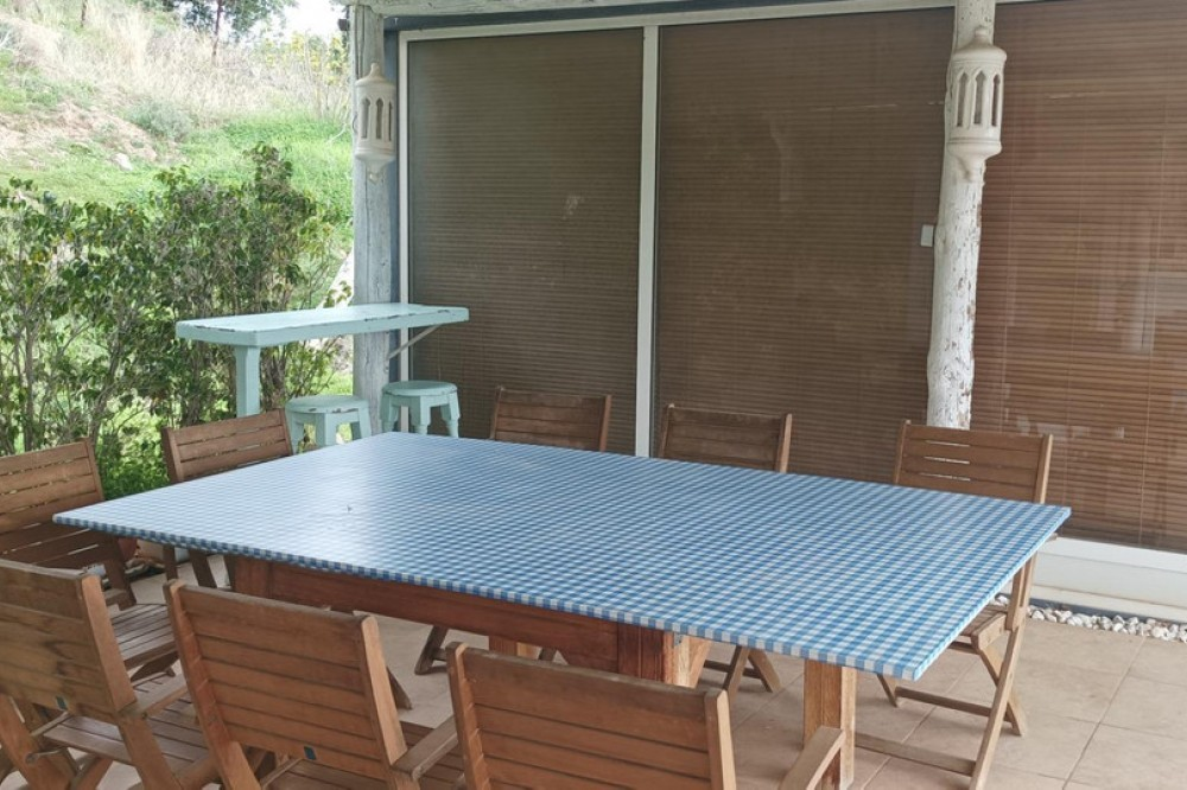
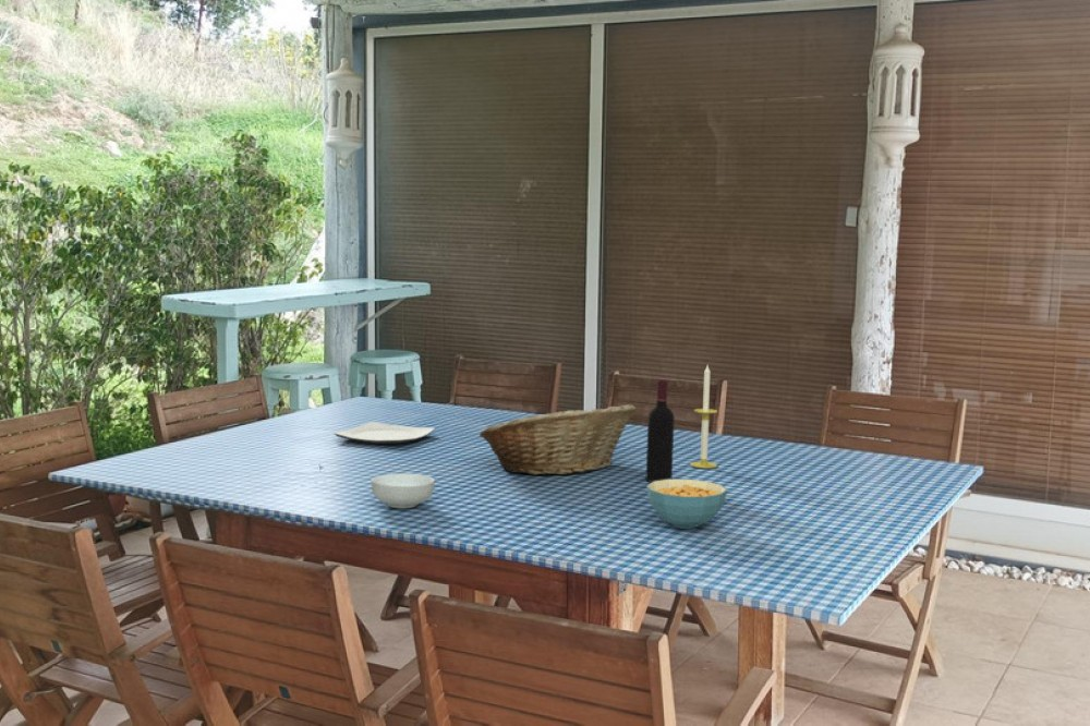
+ candle (705, 414)
+ wine bottle (661, 429)
+ fruit basket (559, 433)
+ cereal bowl (686, 506)
+ cereal bowl (402, 492)
+ plate (385, 434)
